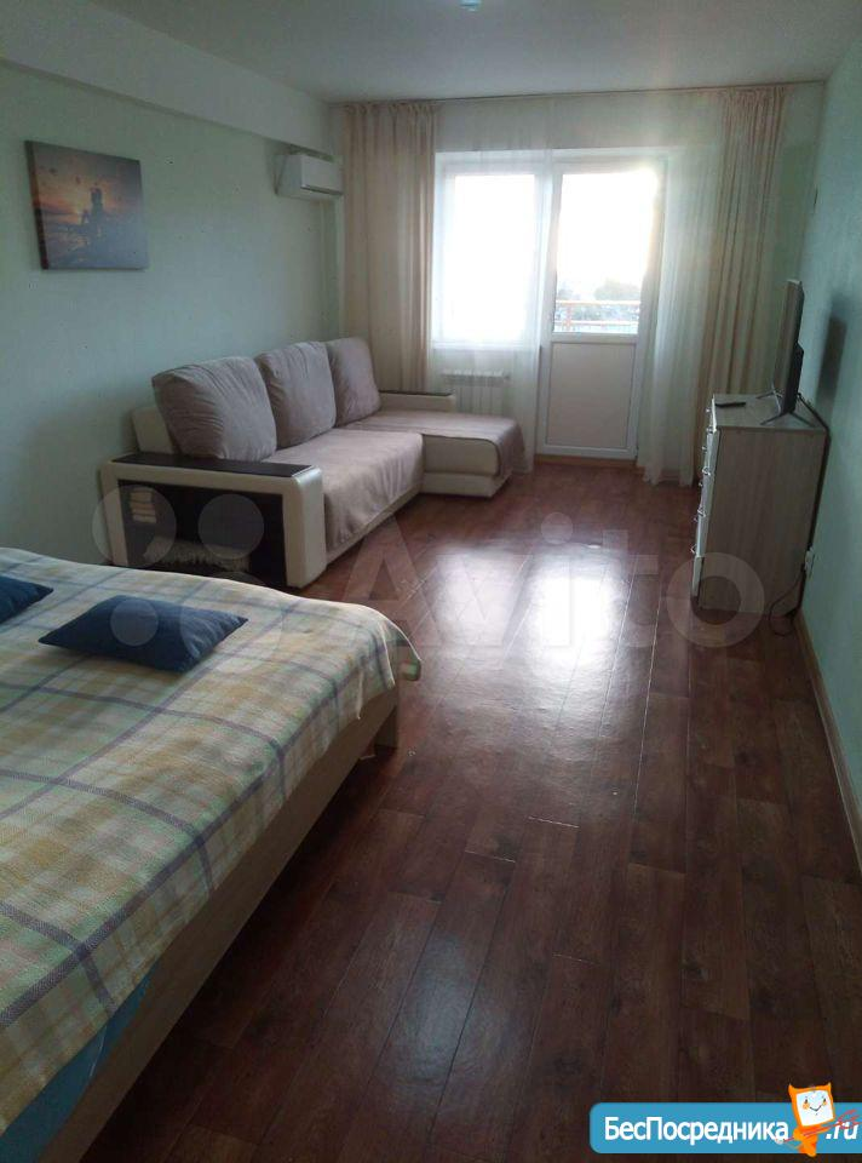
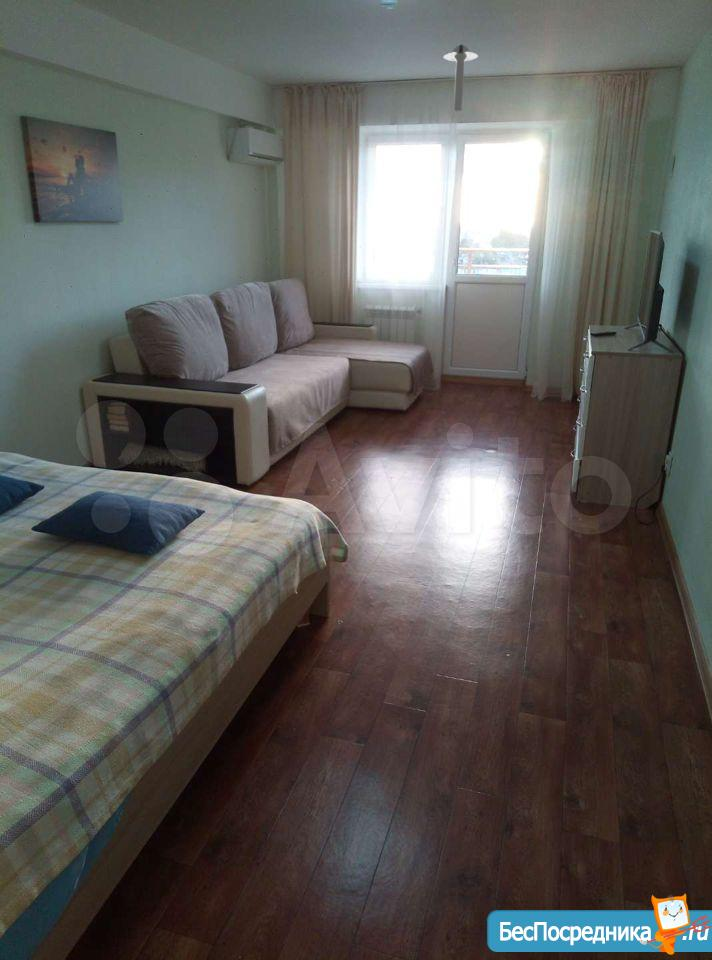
+ ceiling light (459, 78)
